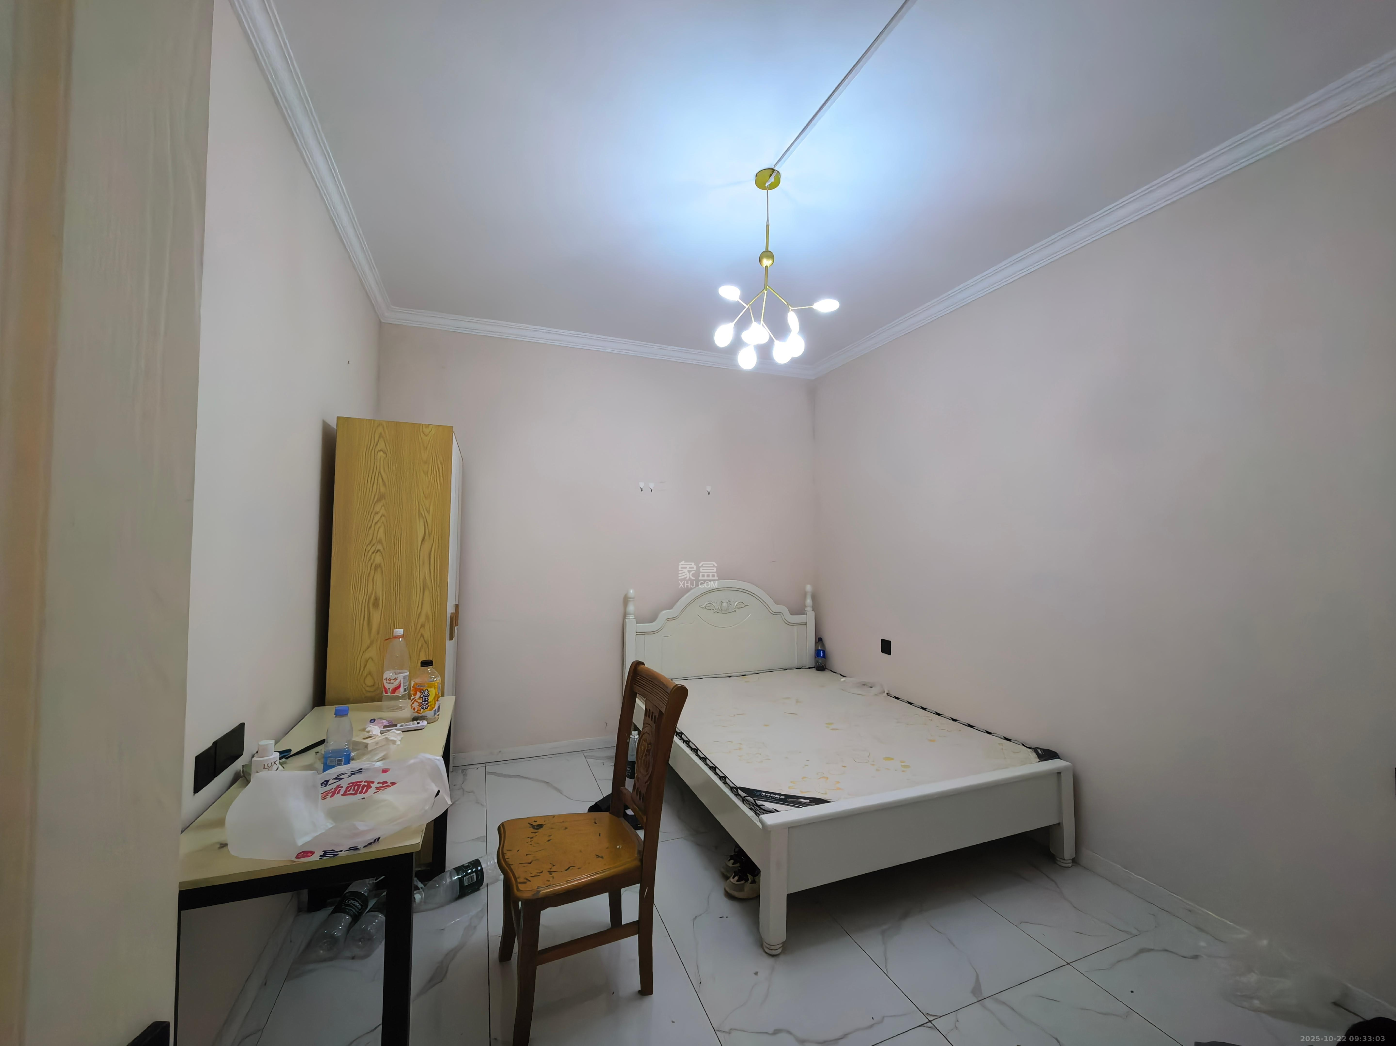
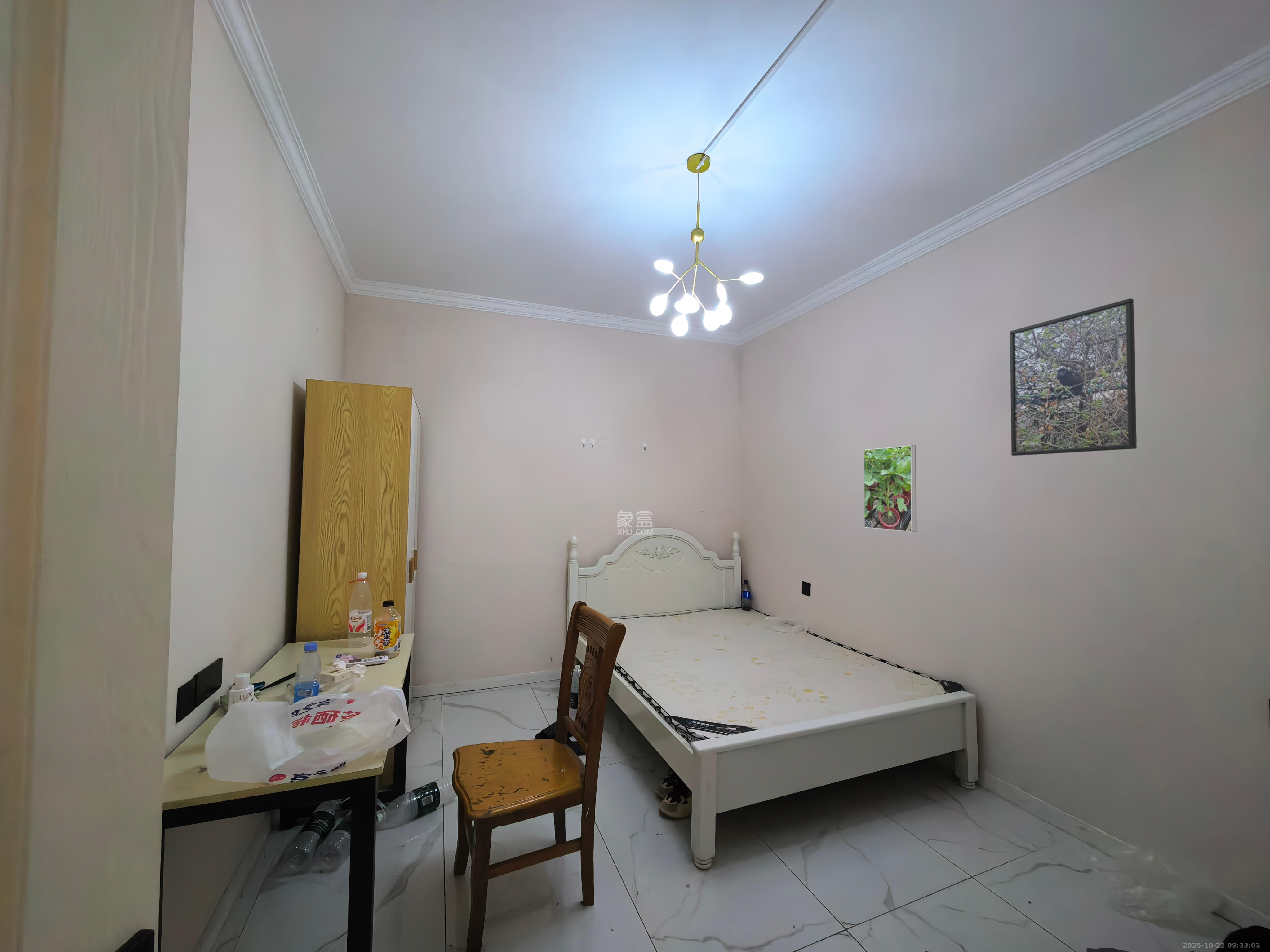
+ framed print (888, 488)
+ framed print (1067, 384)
